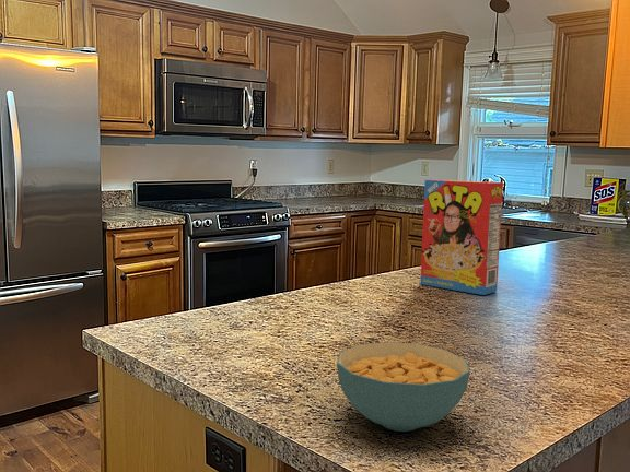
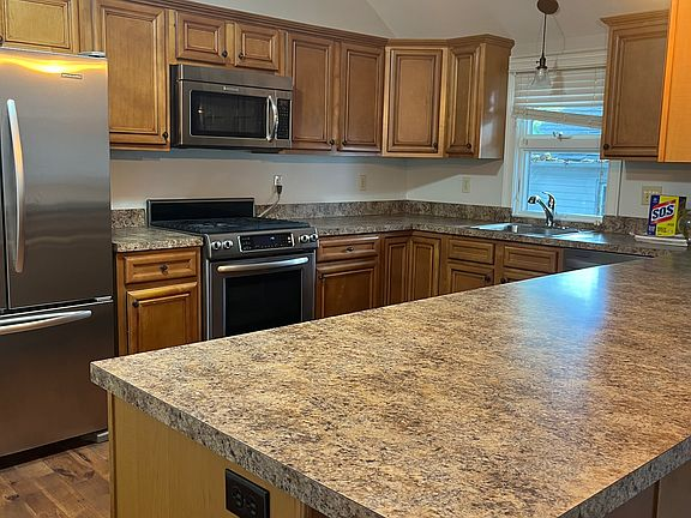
- cereal bowl (400, 392)
- cereal box (460, 235)
